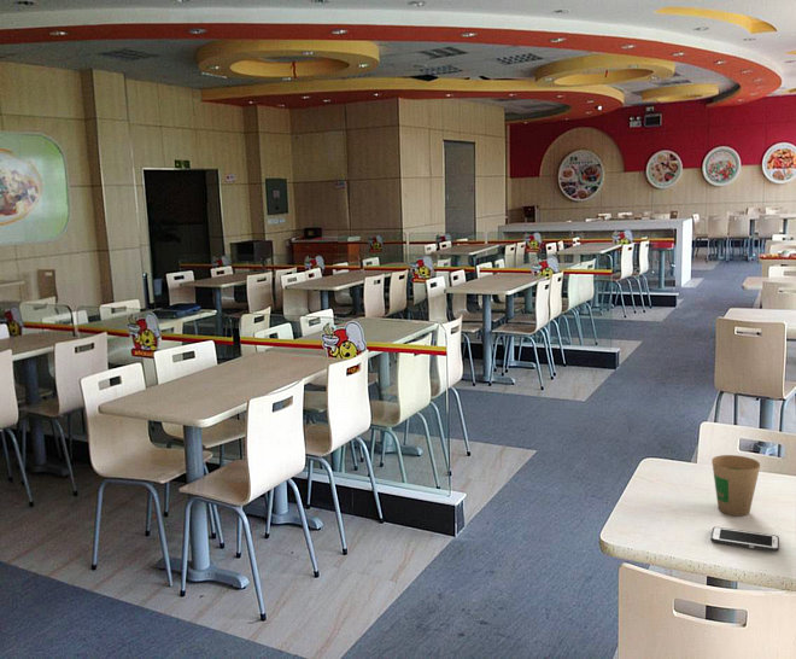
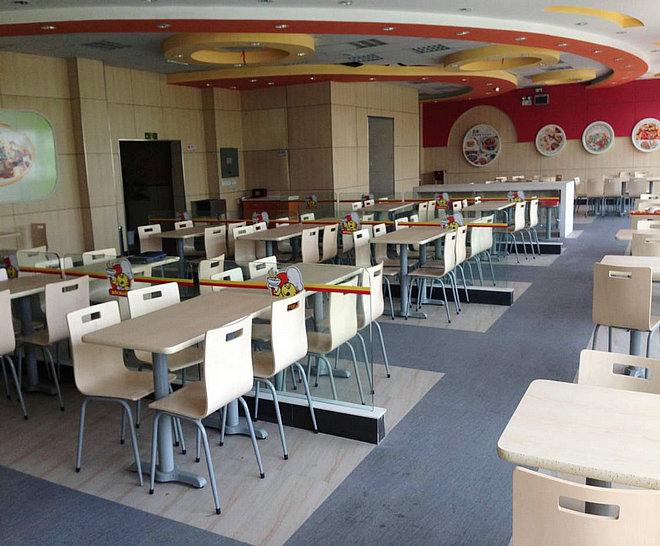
- paper cup (734, 485)
- cell phone (744, 538)
